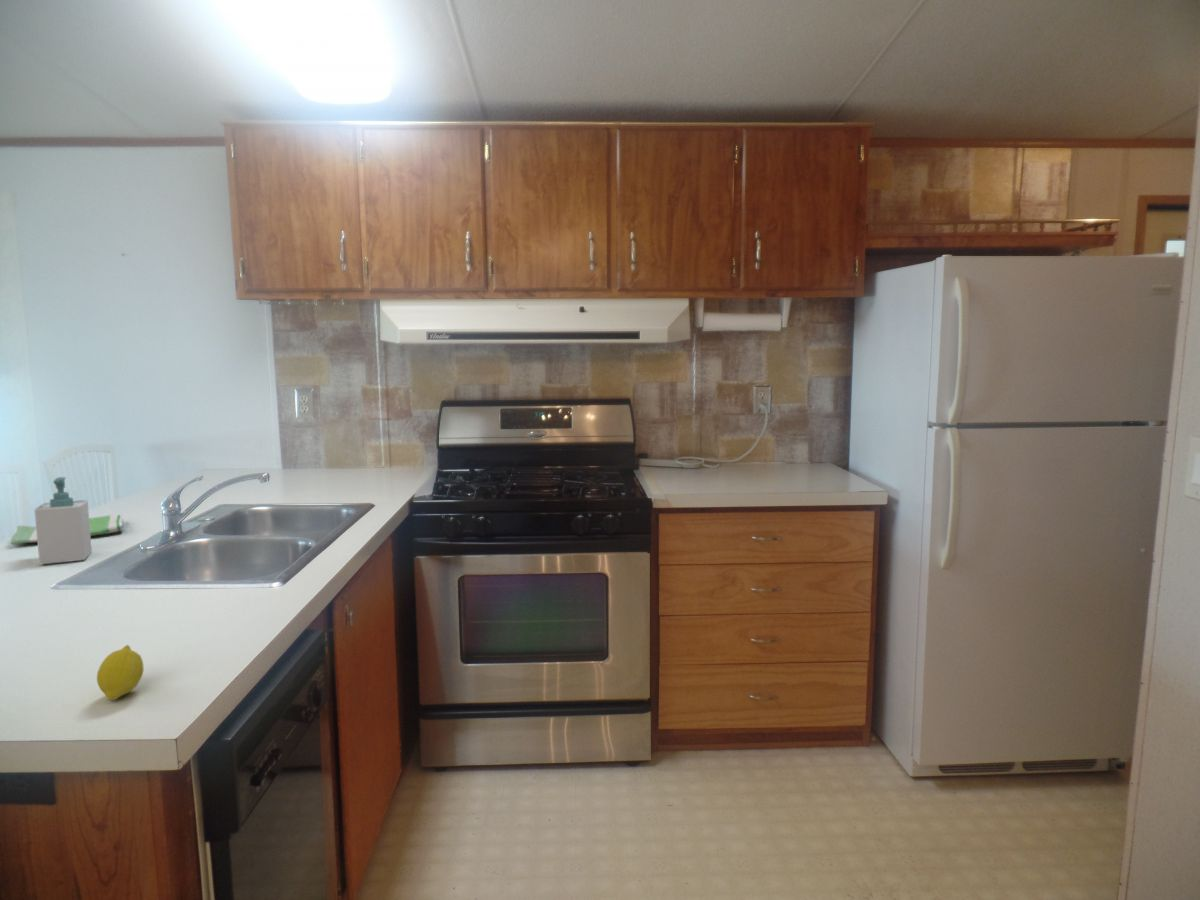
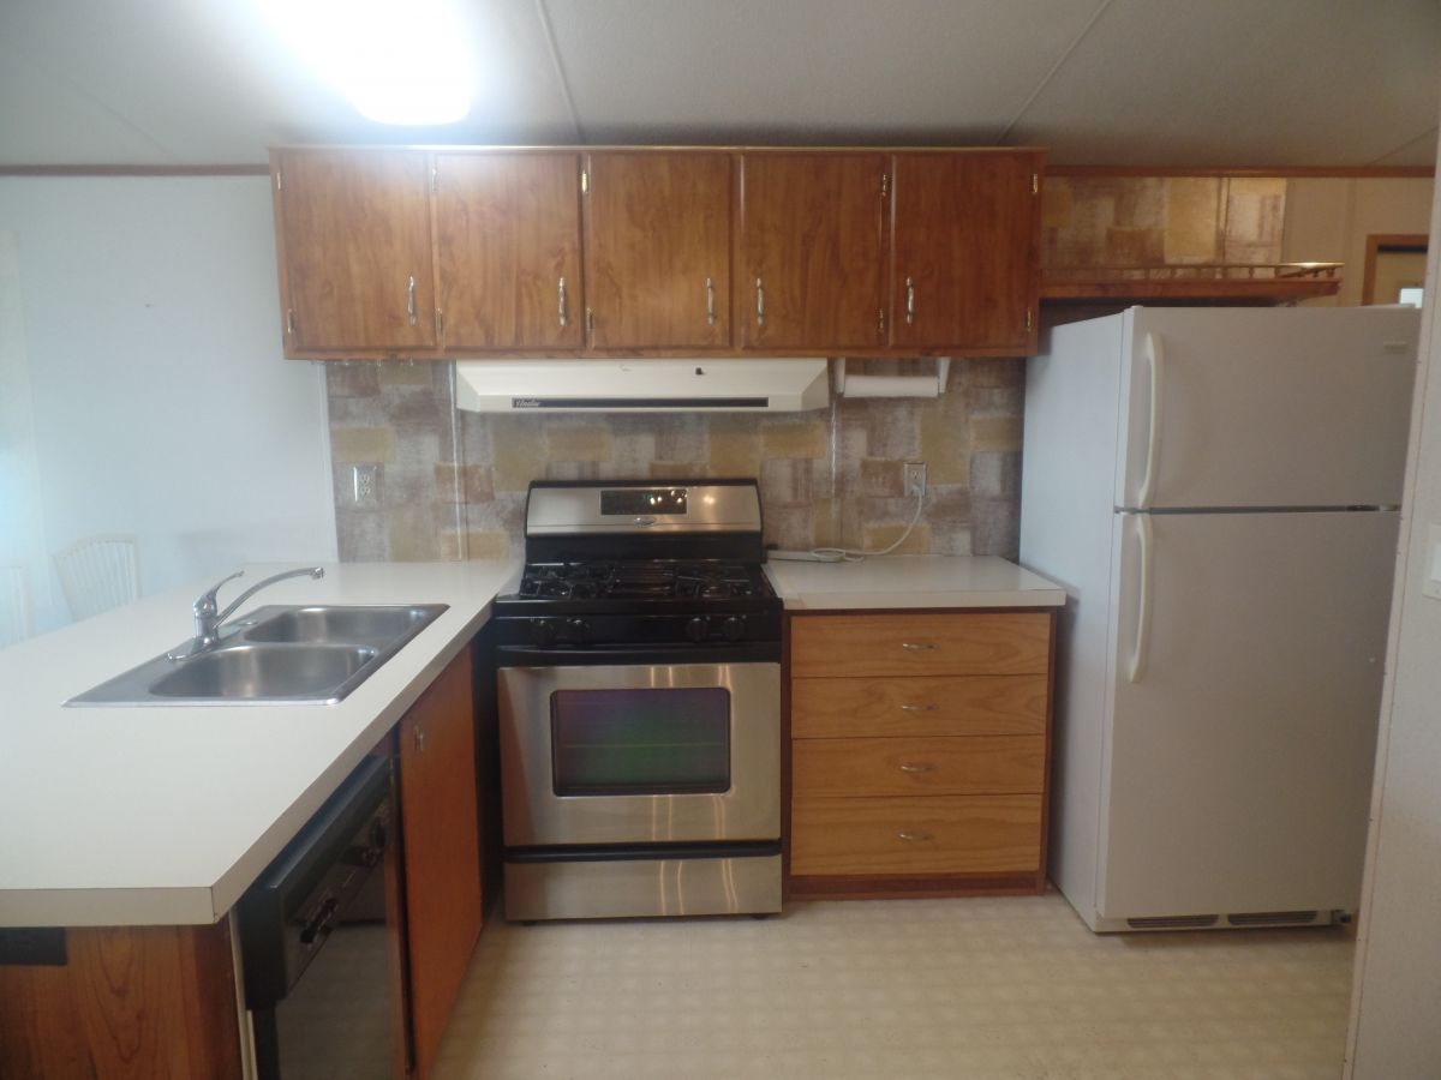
- soap bottle (63, 518)
- fruit (120, 672)
- dish towel (89, 523)
